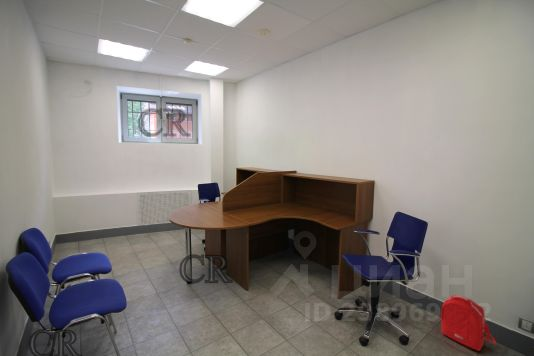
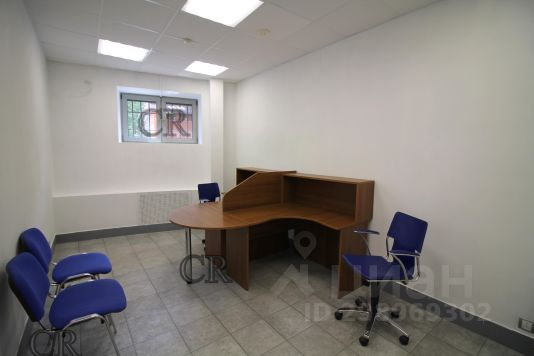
- backpack (463, 316)
